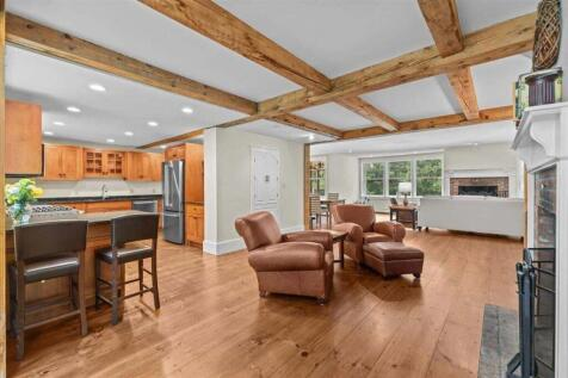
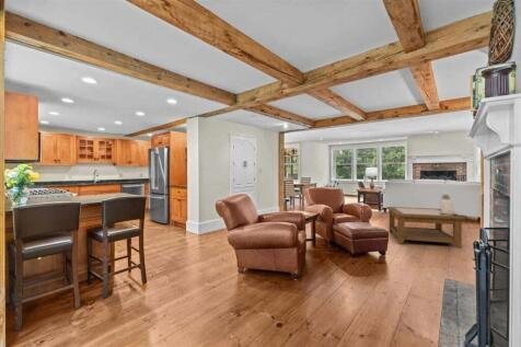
+ sculpture bust (448, 204)
+ coffee table (420, 228)
